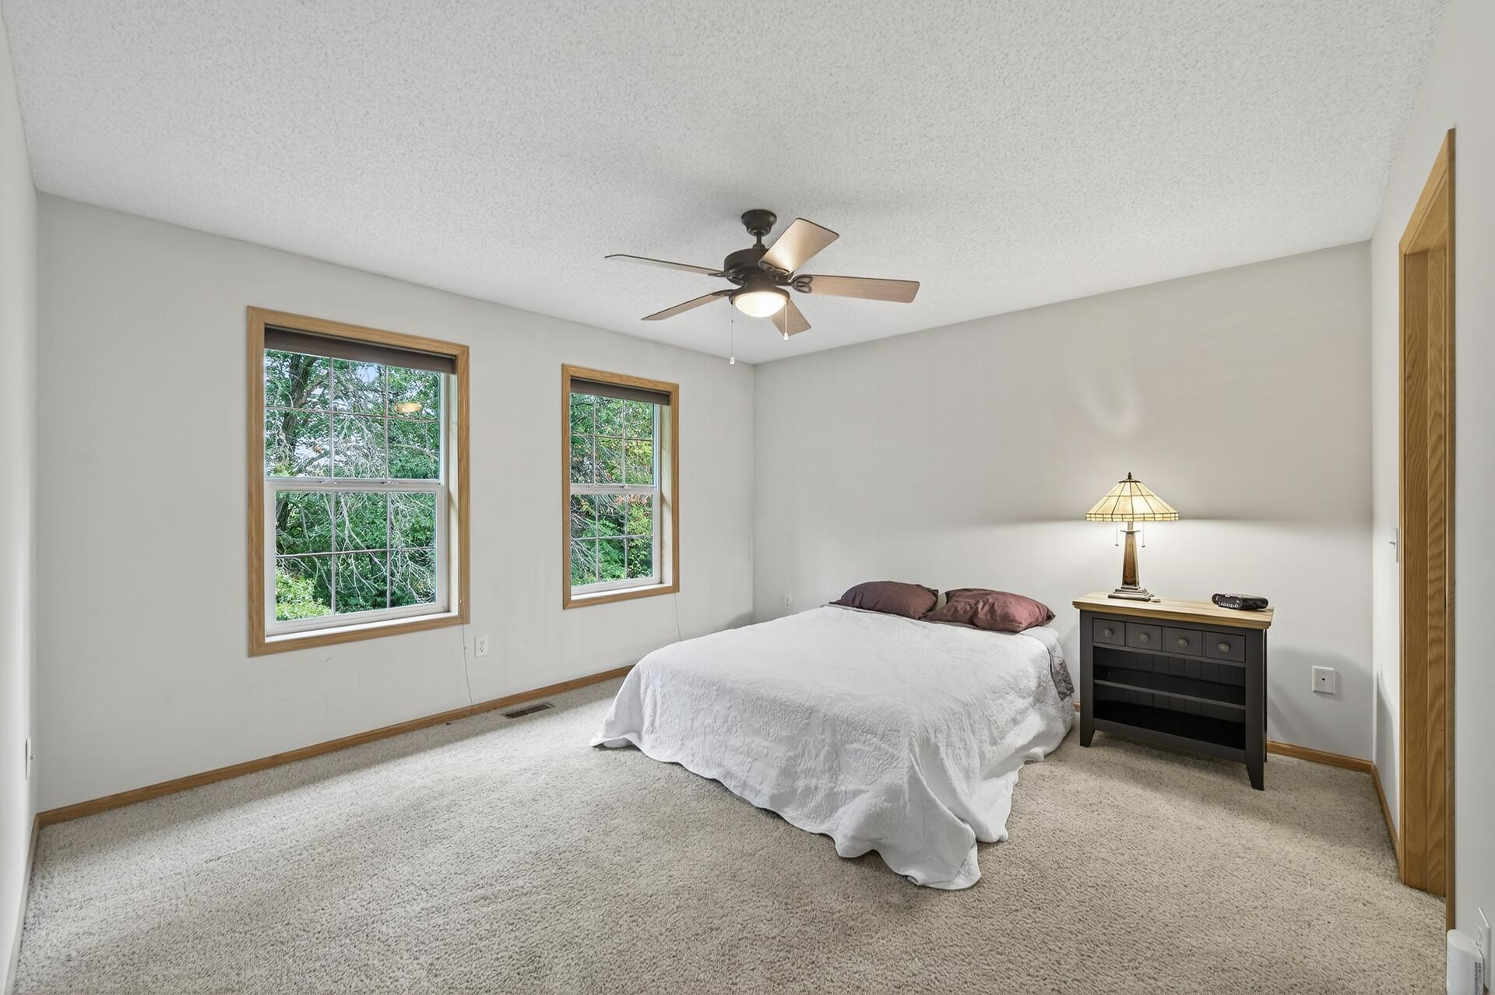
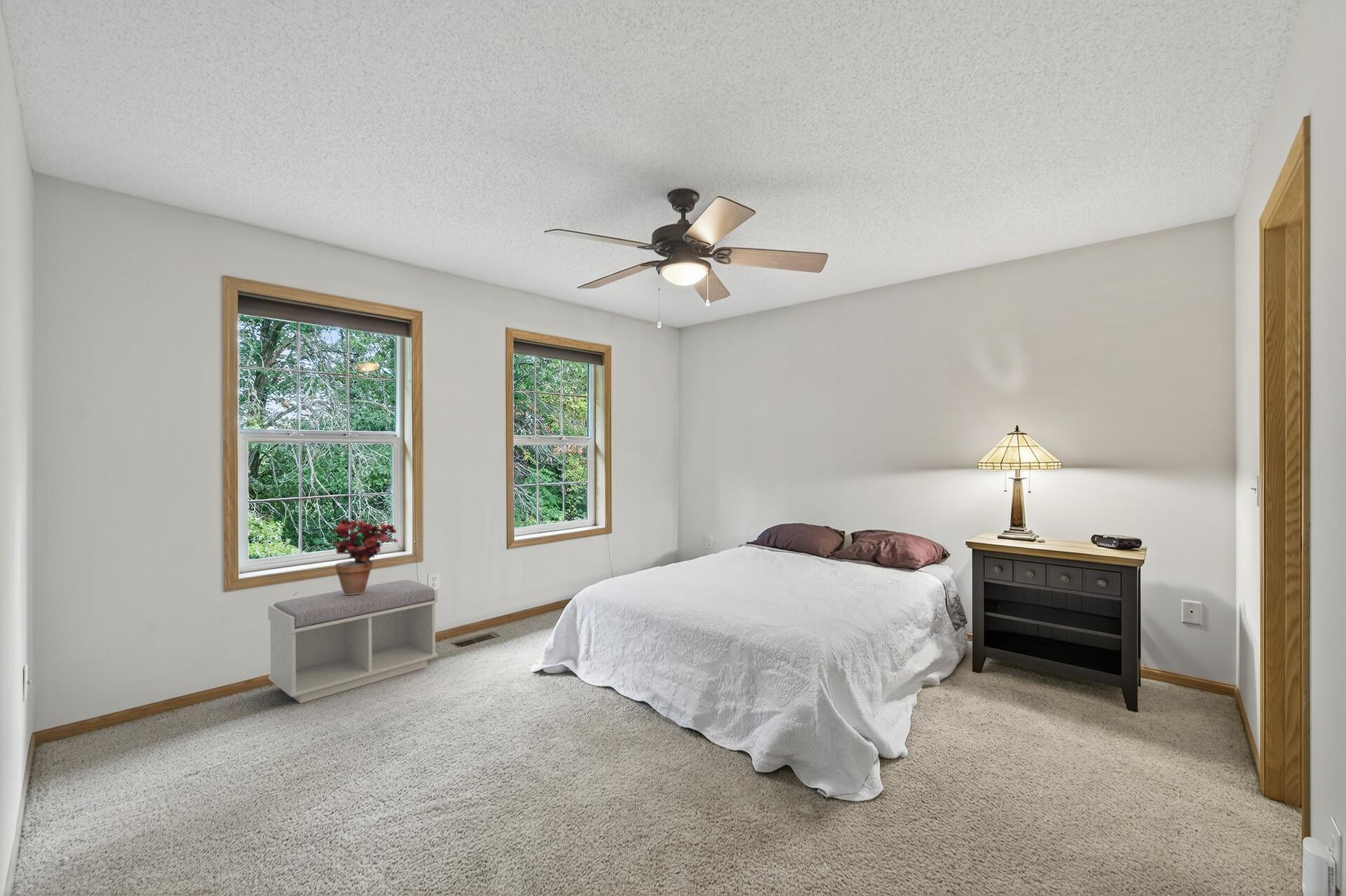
+ bench (357, 634)
+ potted plant (360, 555)
